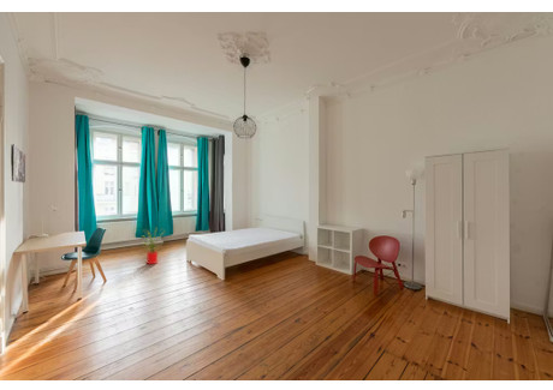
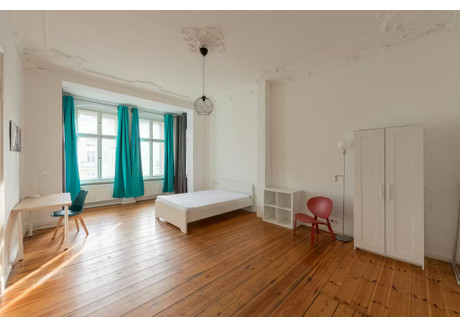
- house plant (151, 245)
